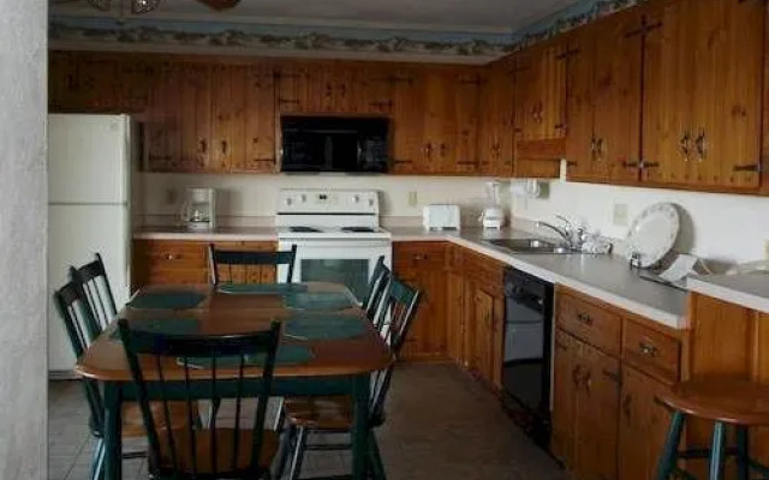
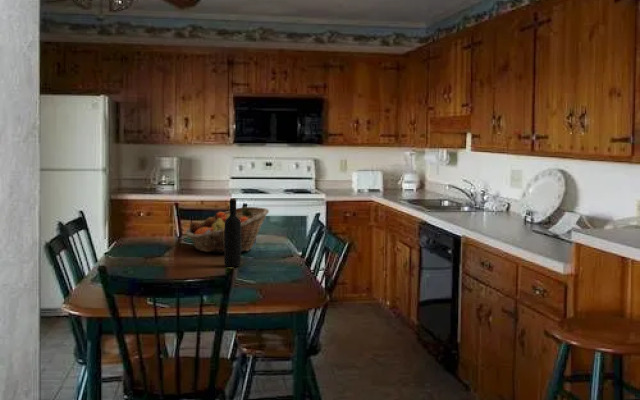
+ fruit basket (223, 228)
+ wine bottle (232, 232)
